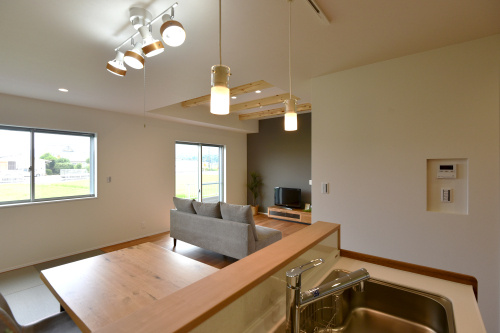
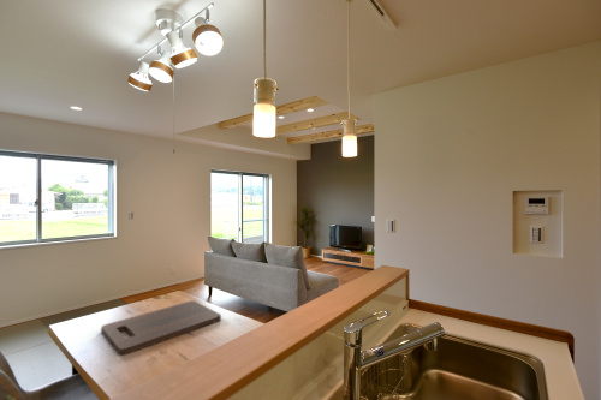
+ cutting board (163, 322)
